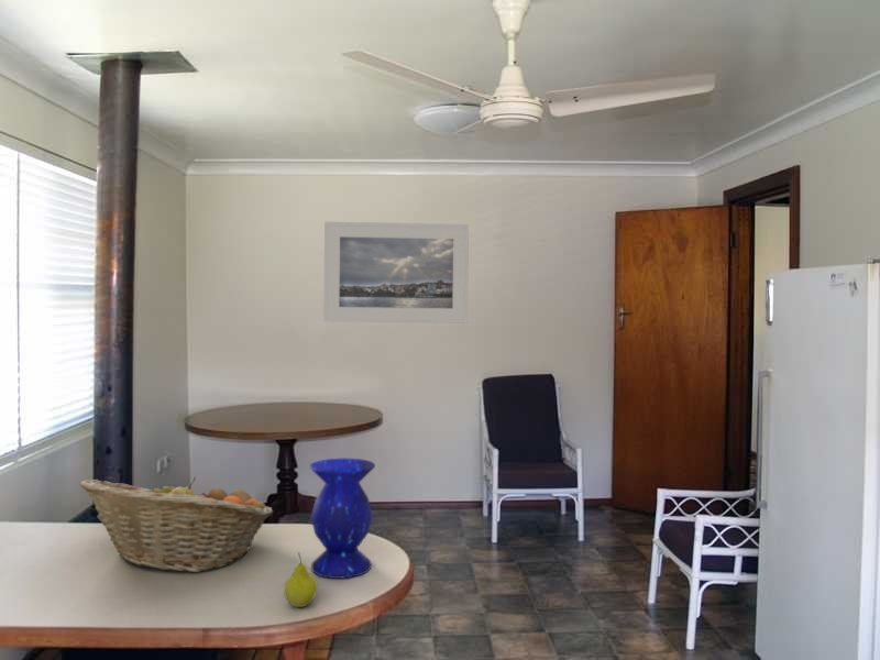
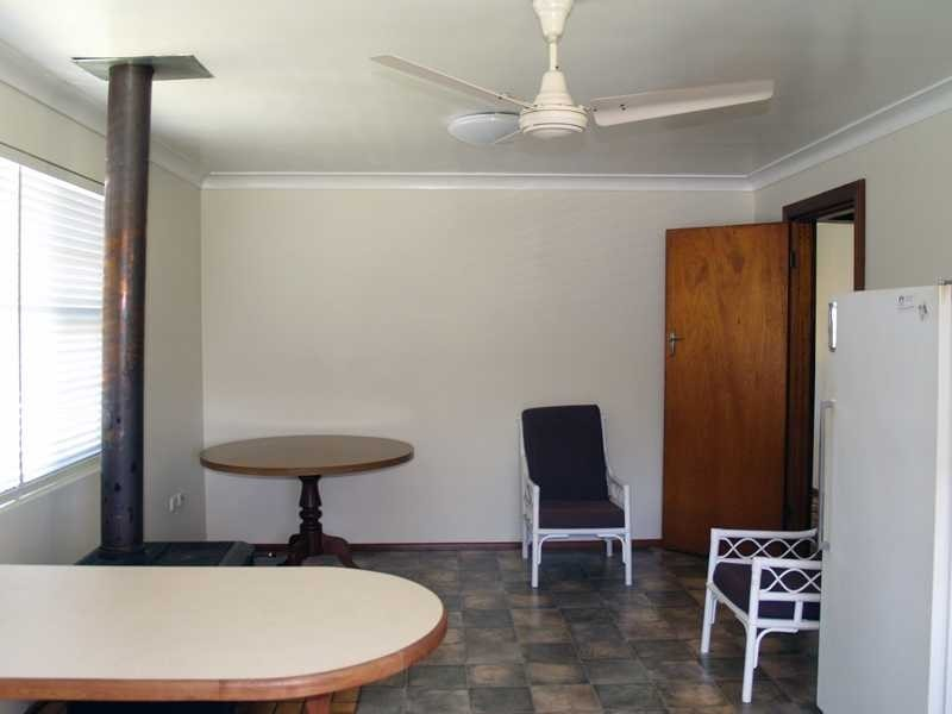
- fruit basket (177, 513)
- fruit (300, 576)
- vase (341, 516)
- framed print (396, 273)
